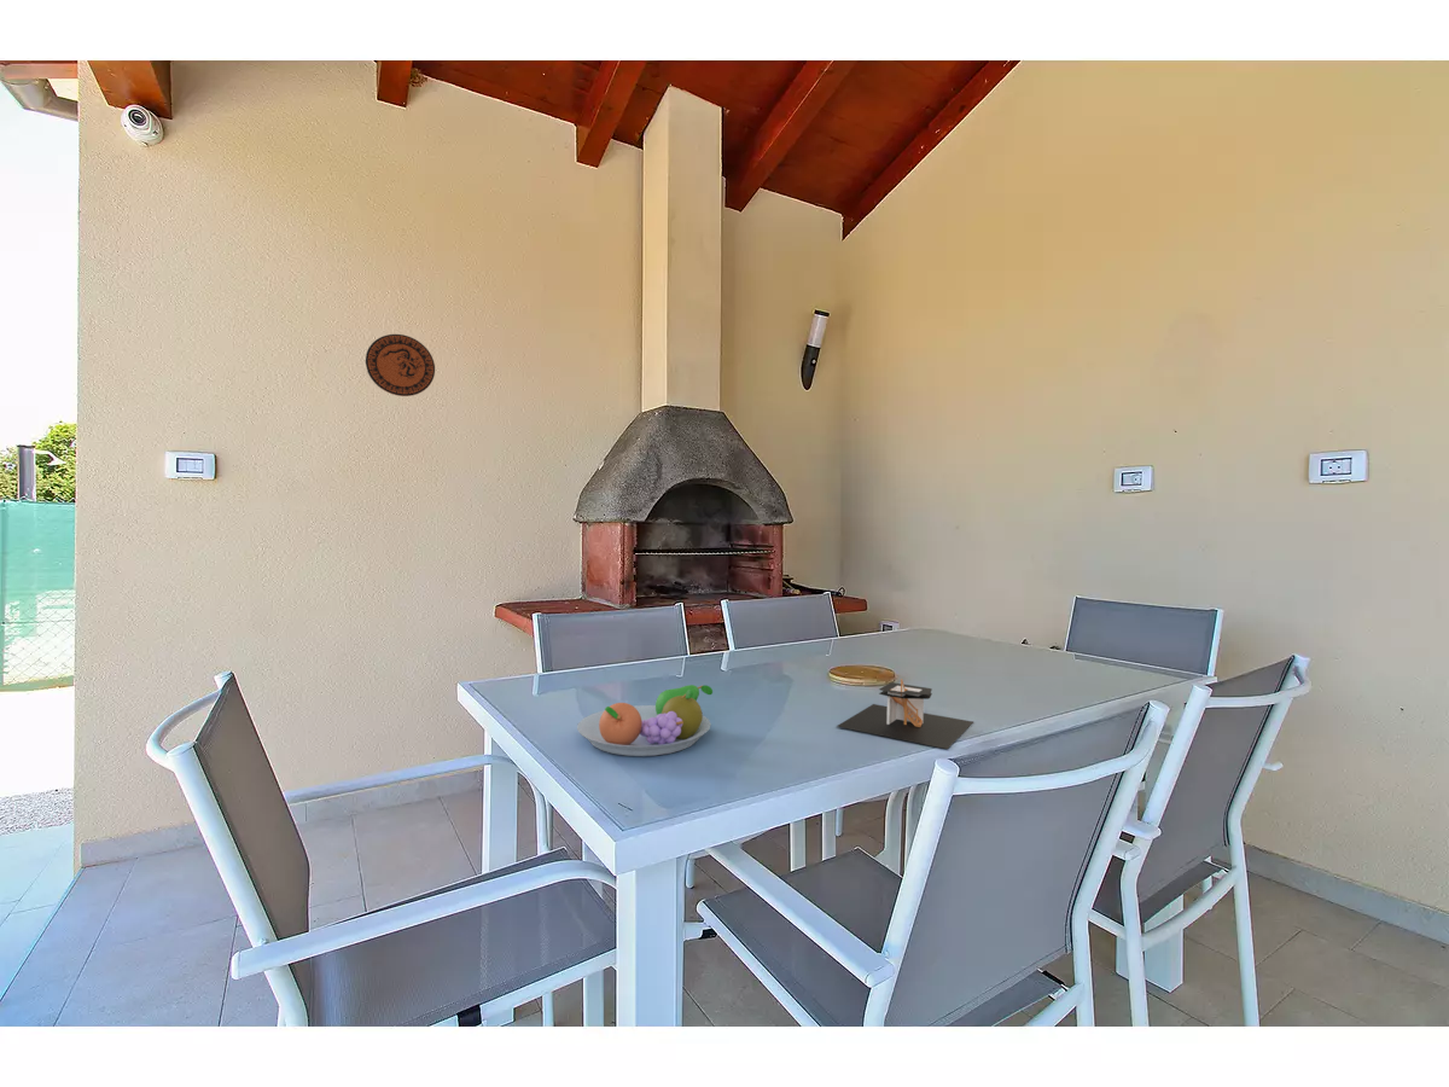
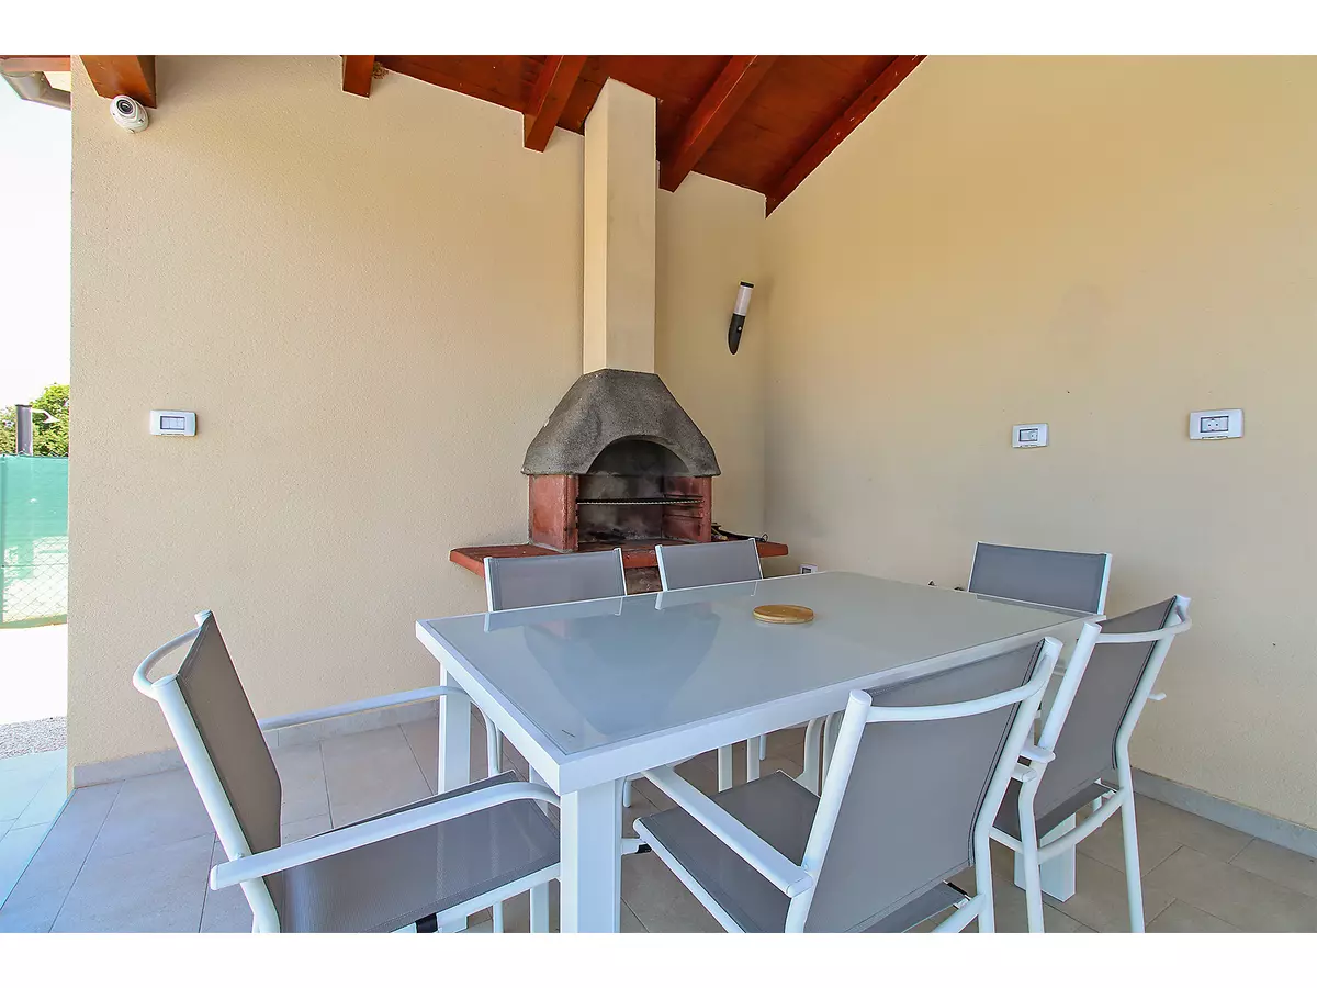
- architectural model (907, 701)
- fruit bowl (650, 710)
- decorative plate (401, 365)
